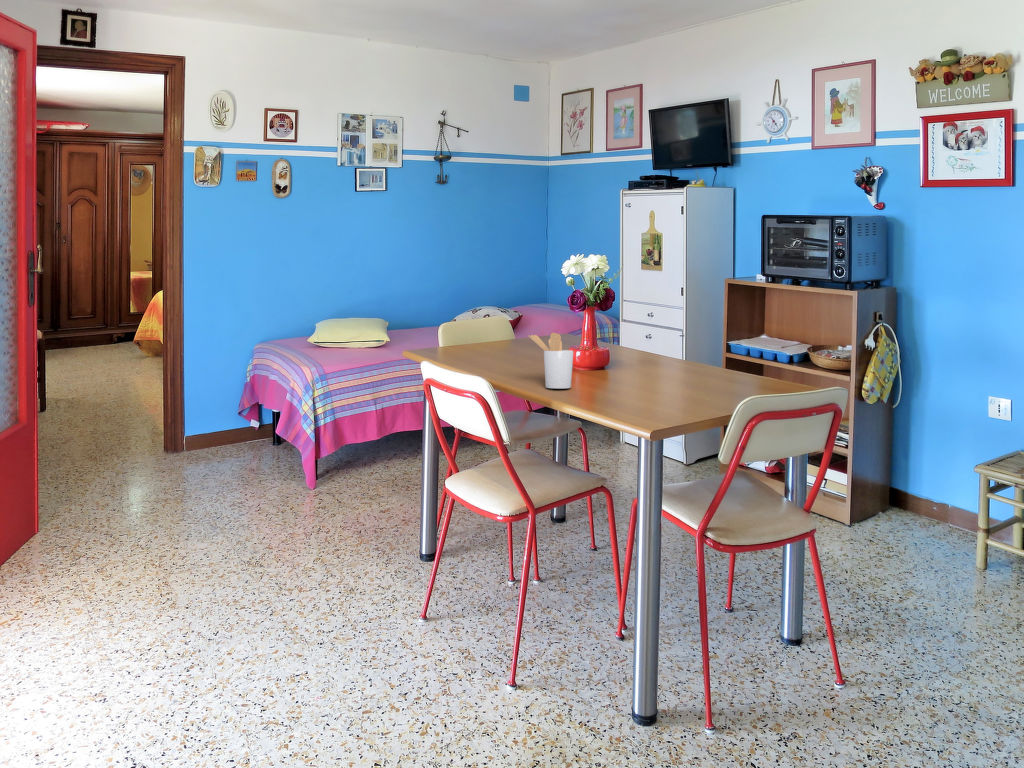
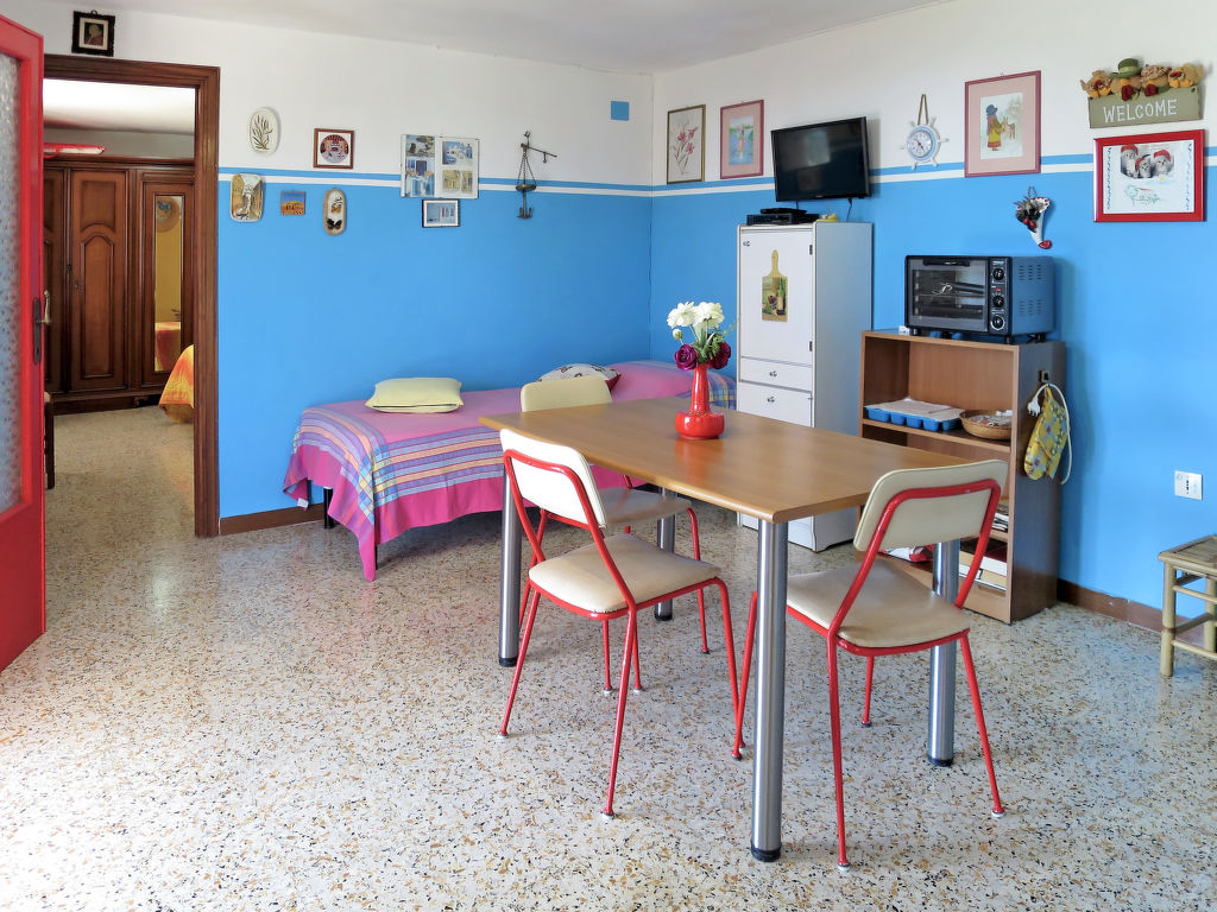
- utensil holder (550, 359)
